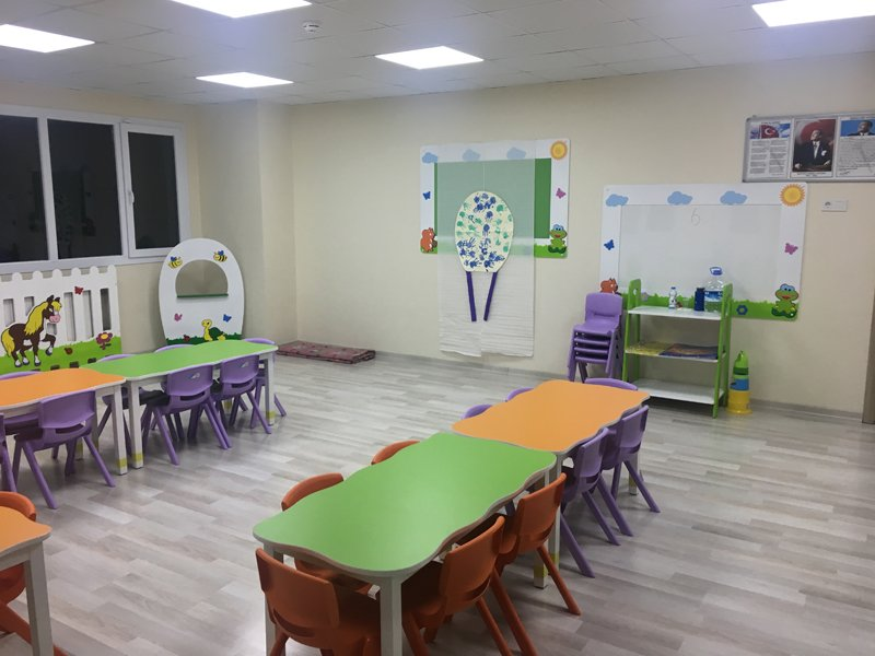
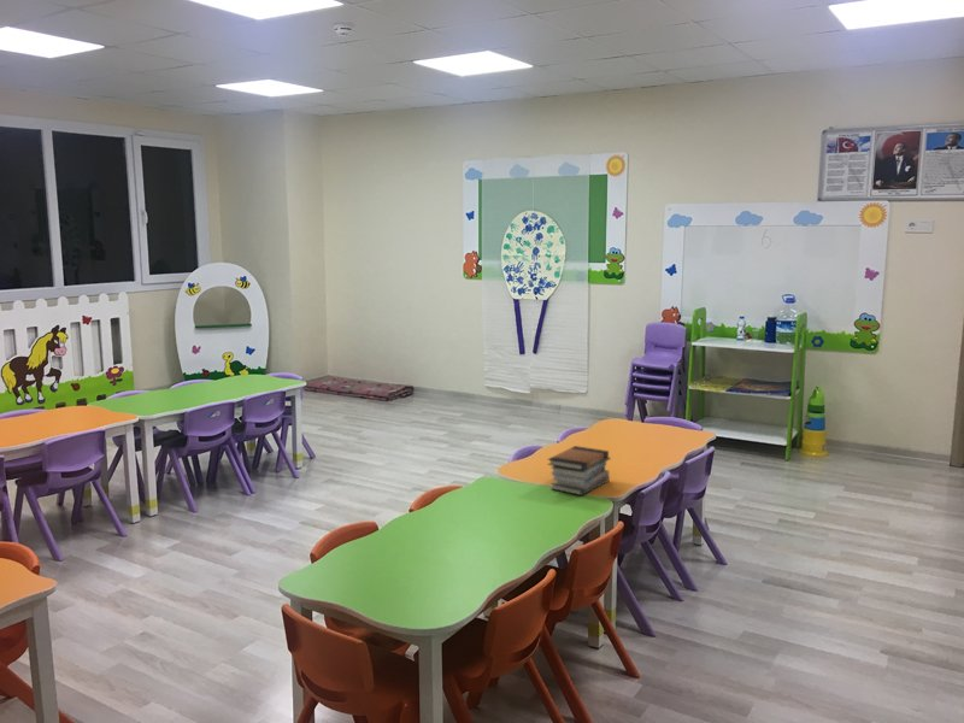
+ book stack (578, 470)
